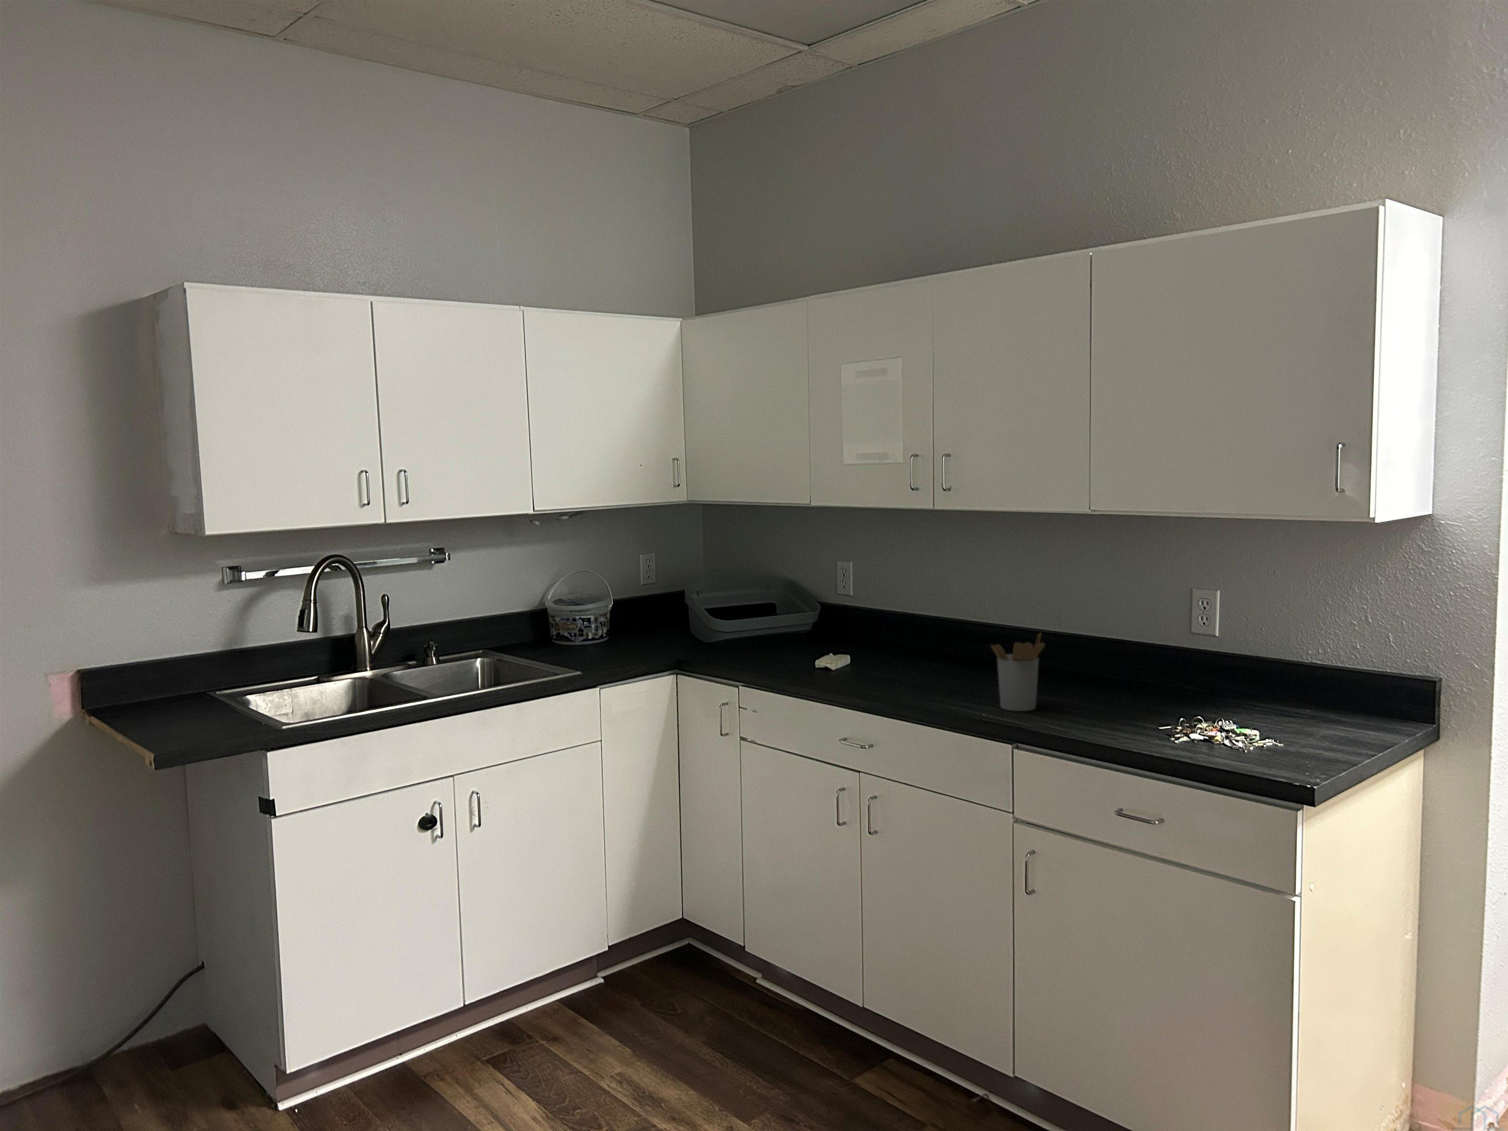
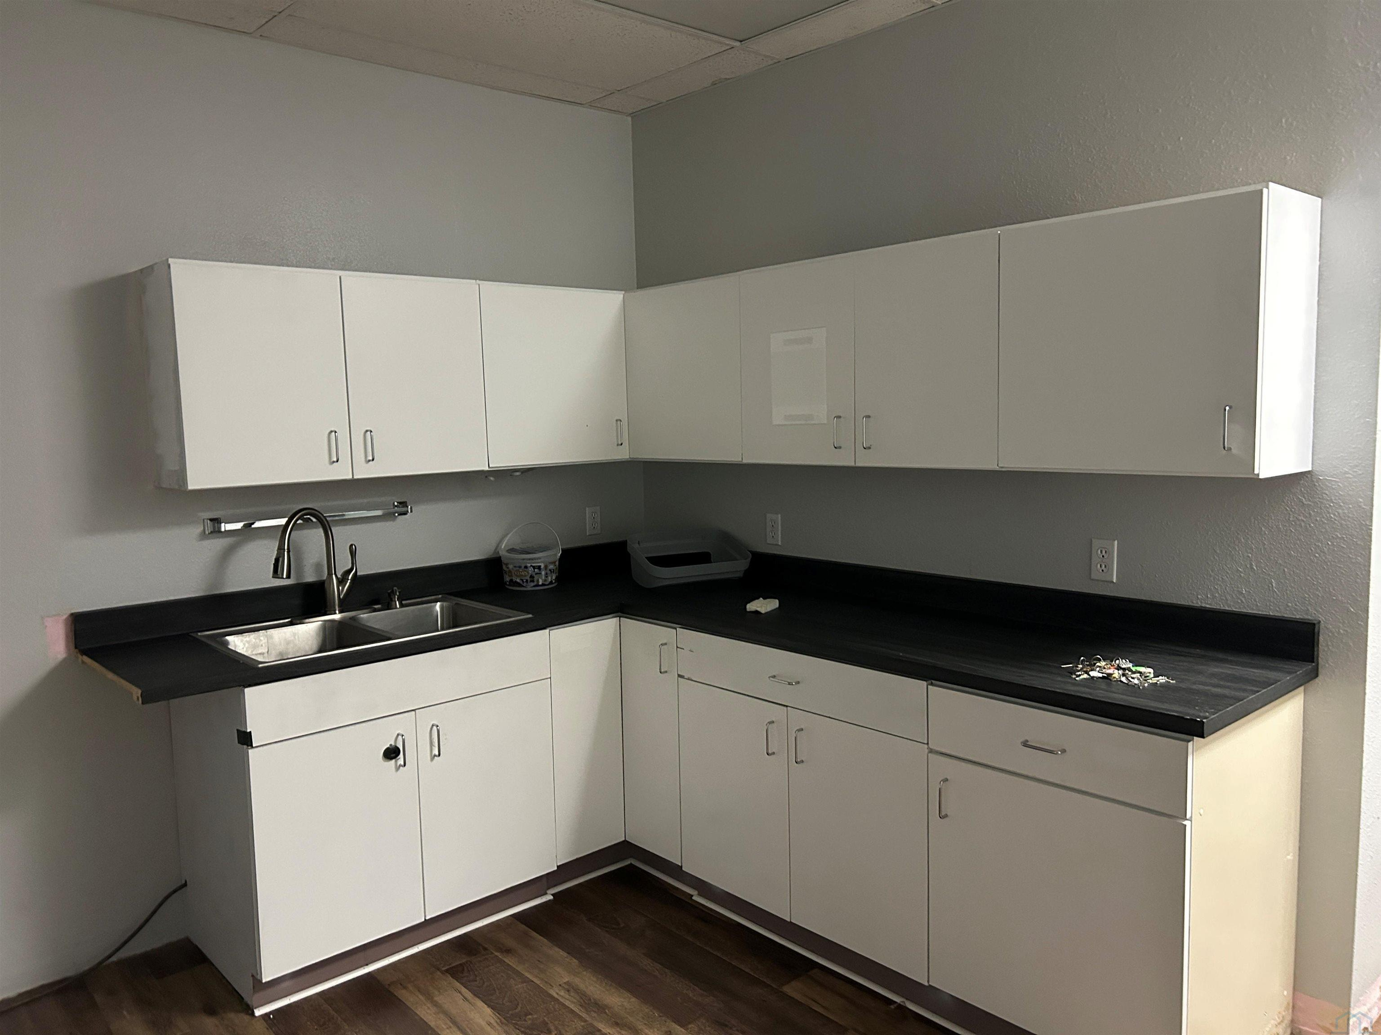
- utensil holder (1021, 672)
